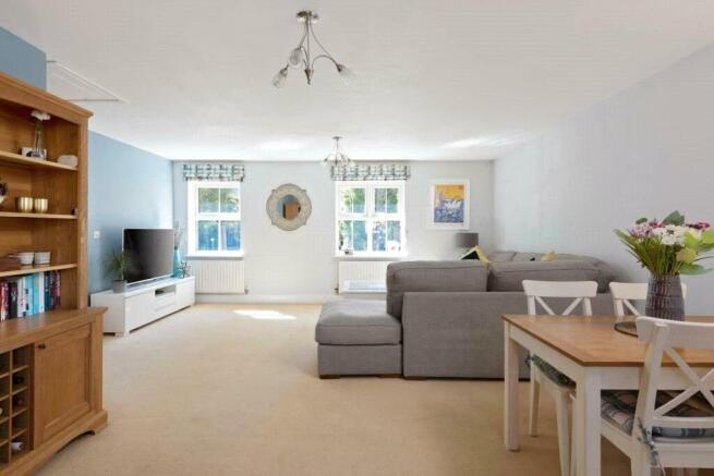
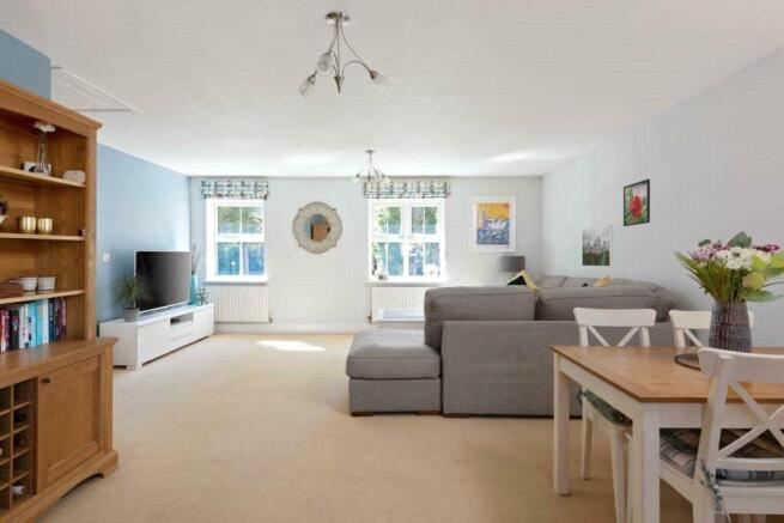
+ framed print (636, 203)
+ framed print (596, 247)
